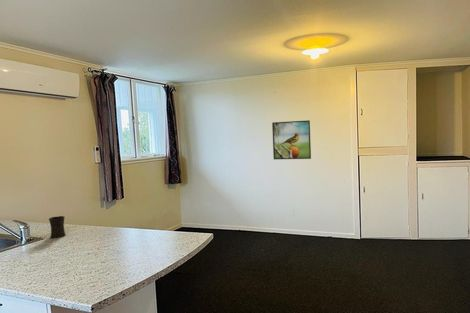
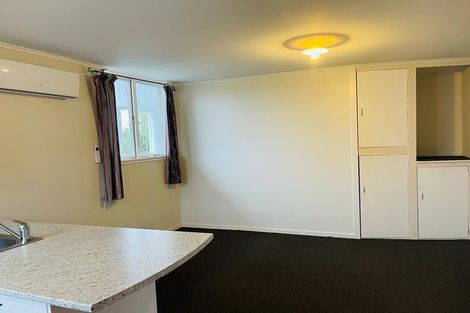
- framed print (291, 140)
- mug (57, 226)
